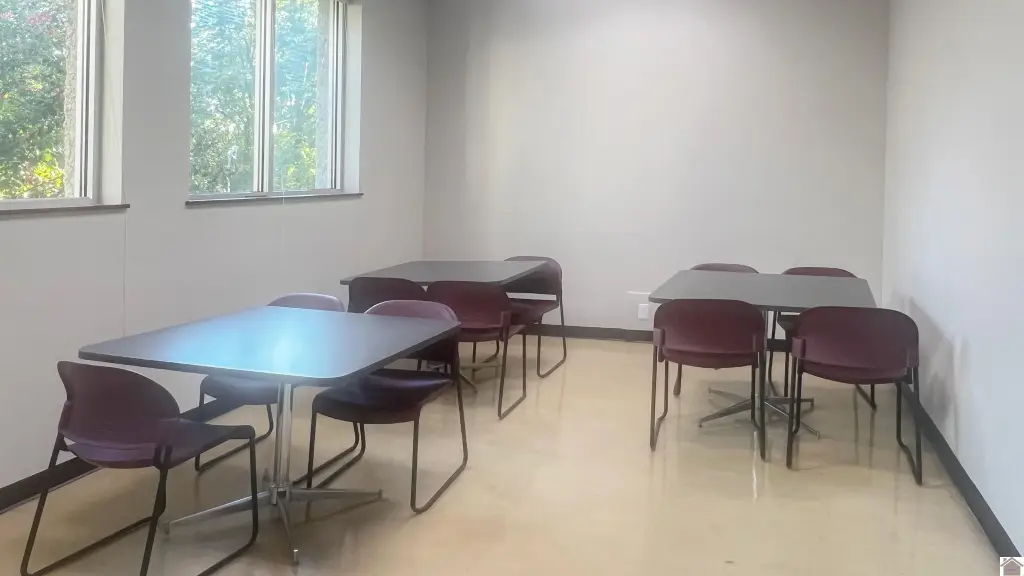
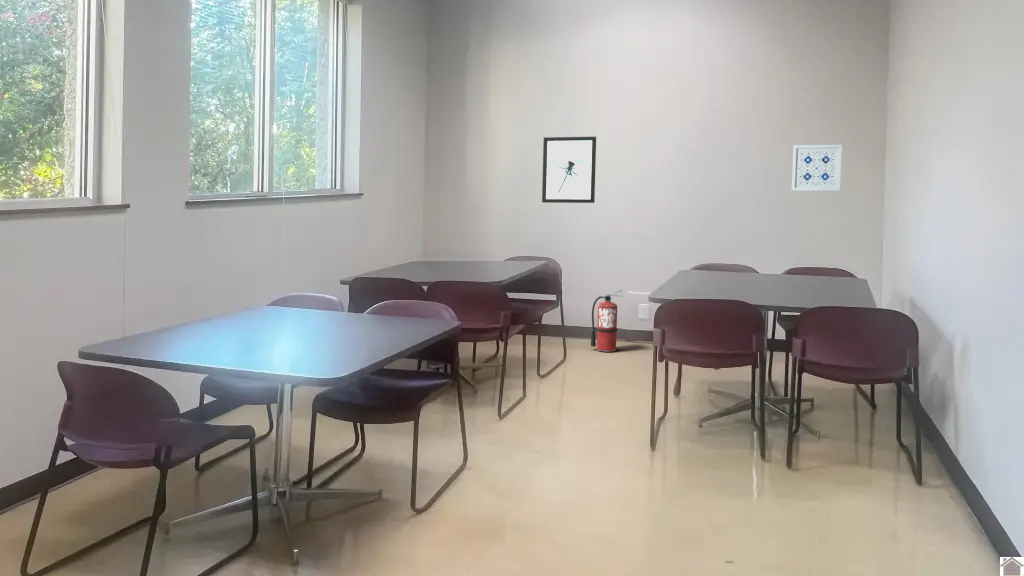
+ wall art (568, 170)
+ fire extinguisher (606, 319)
+ wall art (816, 168)
